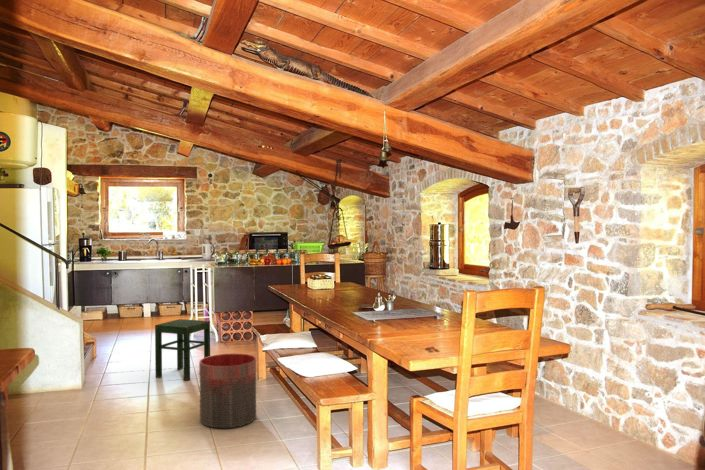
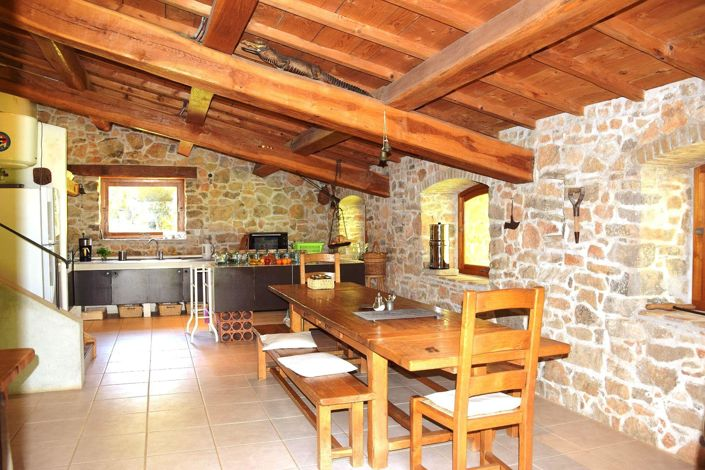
- stool (183, 348)
- trash can (228, 389)
